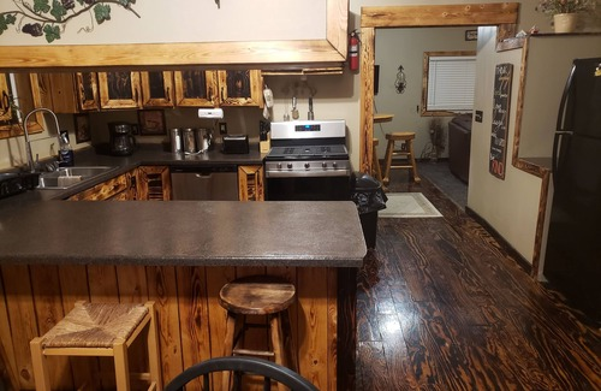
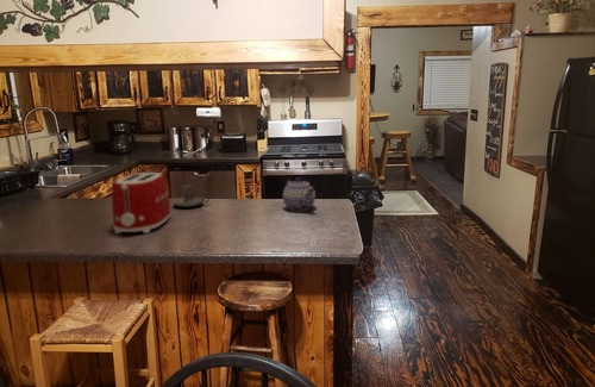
+ candle holder (190, 195)
+ teapot (299, 193)
+ toaster (140, 200)
